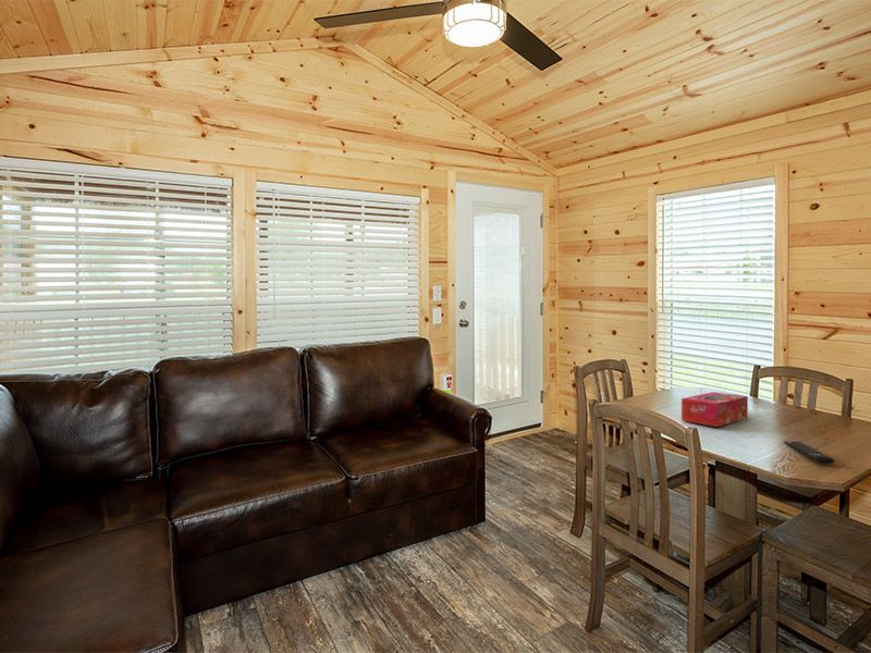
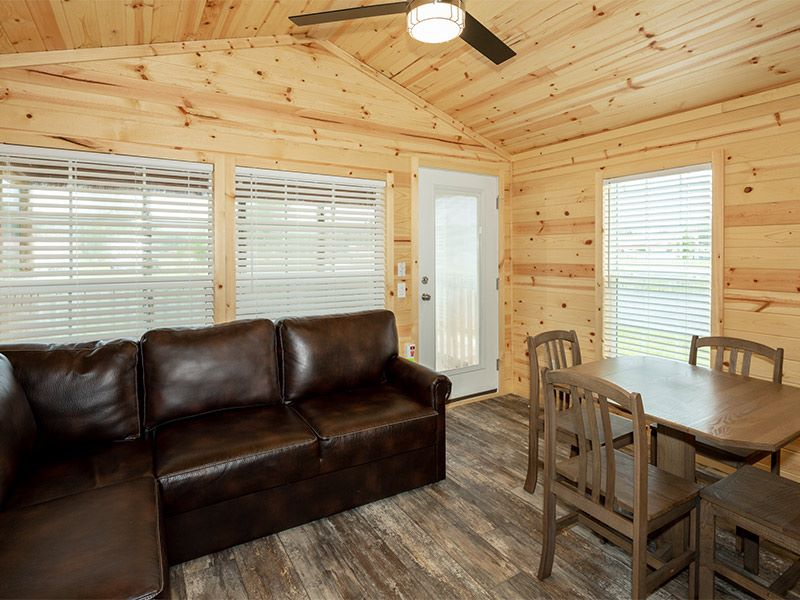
- tissue box (714, 408)
- remote control (807, 451)
